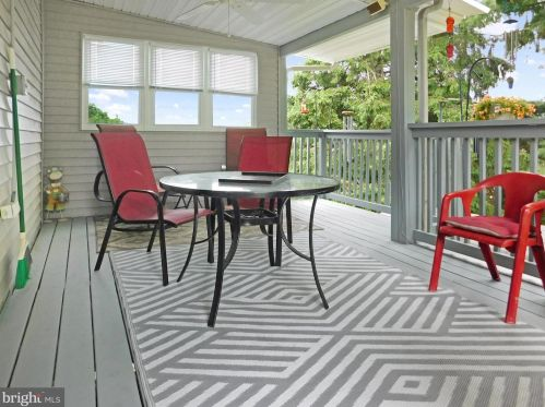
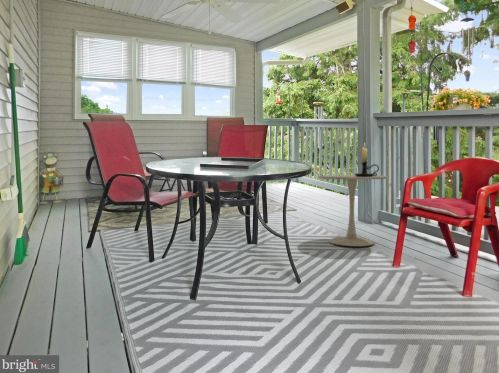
+ side table (351, 209)
+ candle holder (367, 158)
